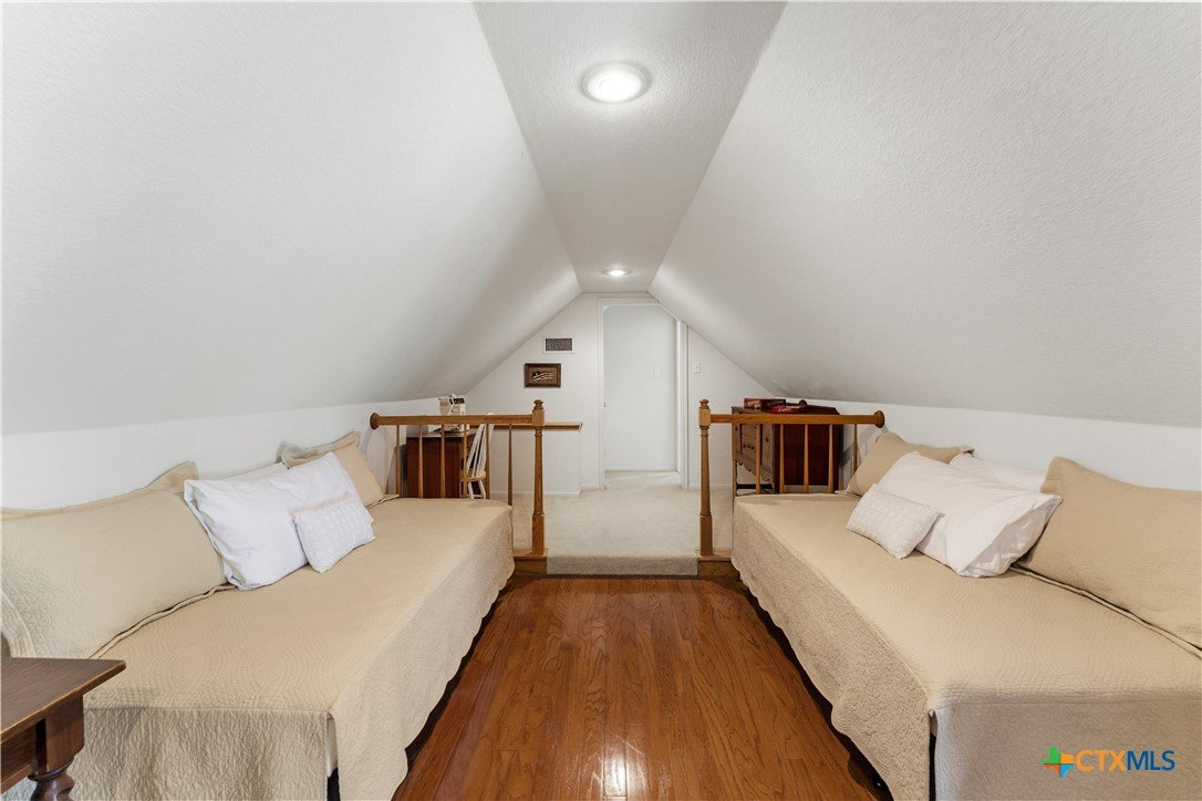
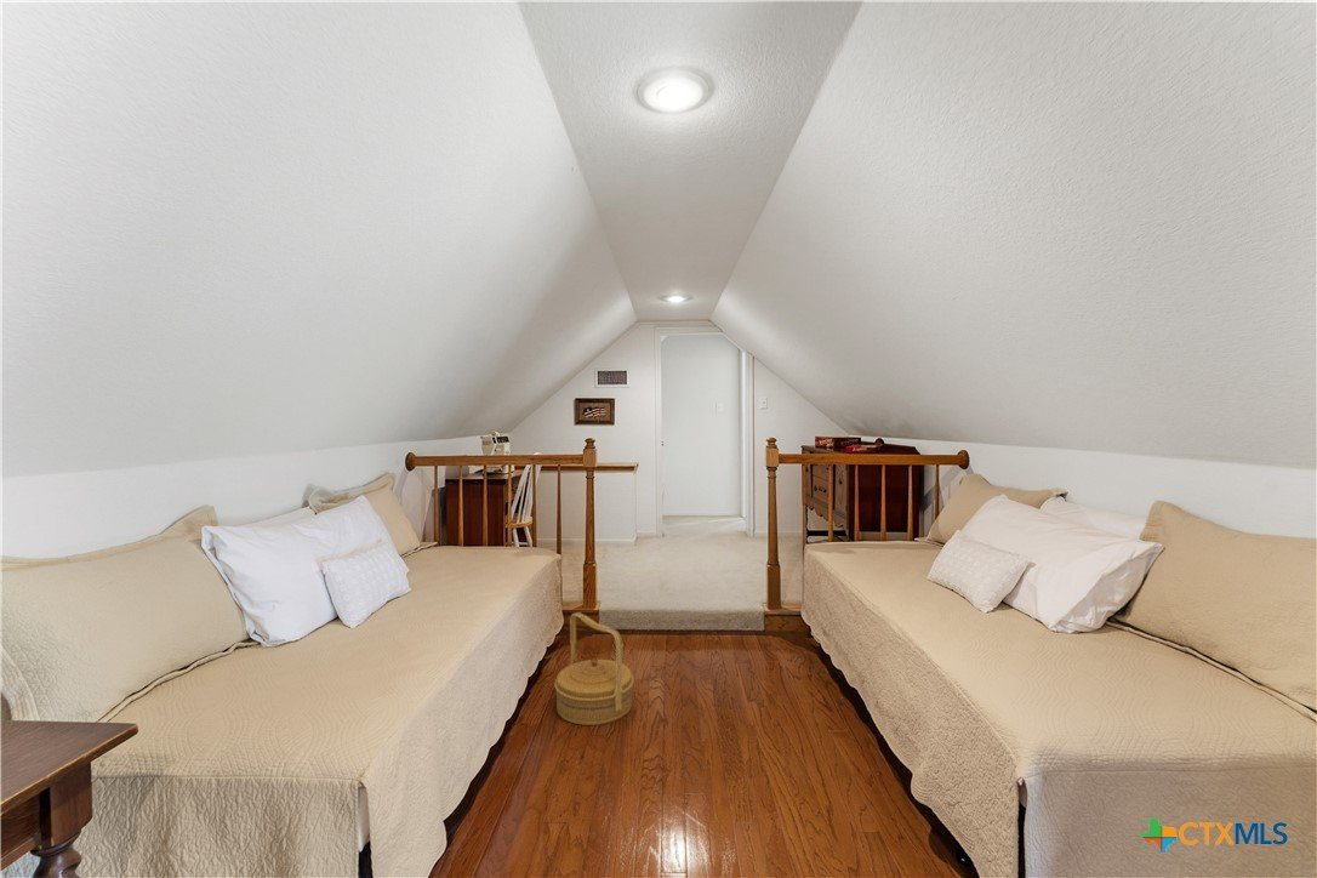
+ basket (594, 663)
